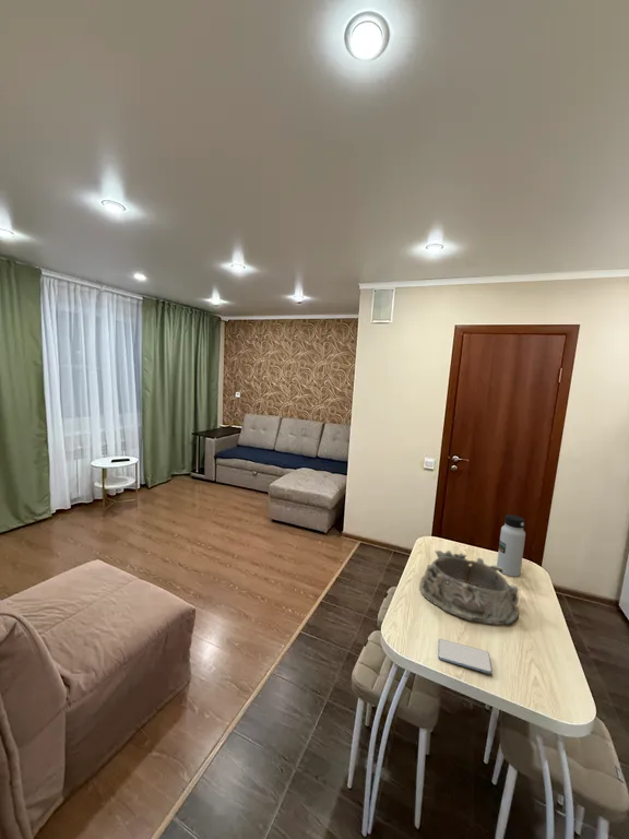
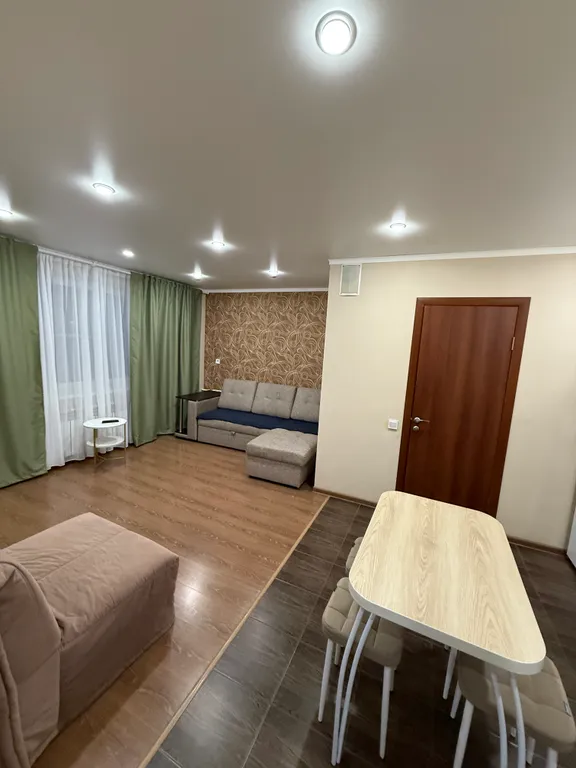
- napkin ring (466, 581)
- water bottle (511, 544)
- smartphone (463, 655)
